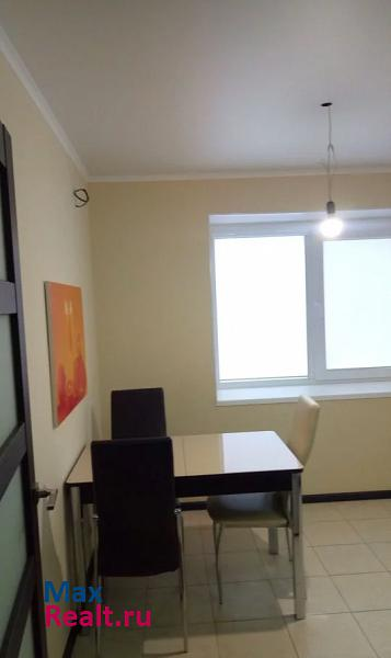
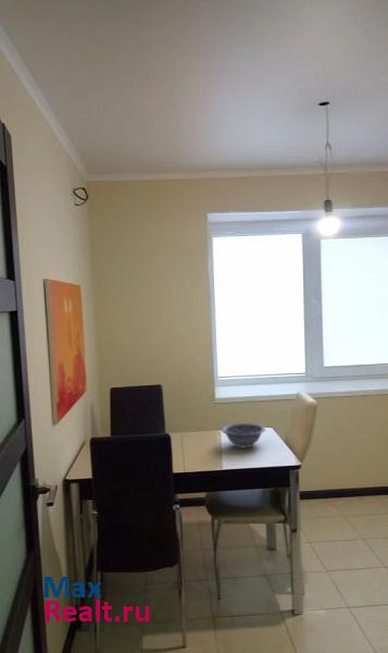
+ decorative bowl (243, 436)
